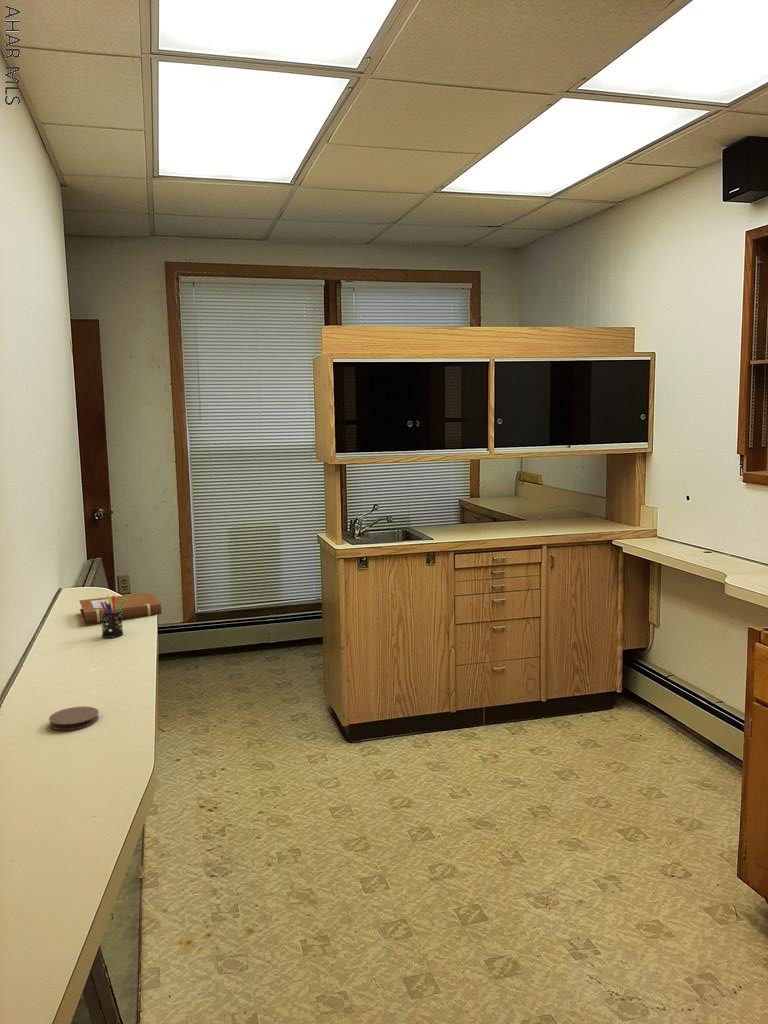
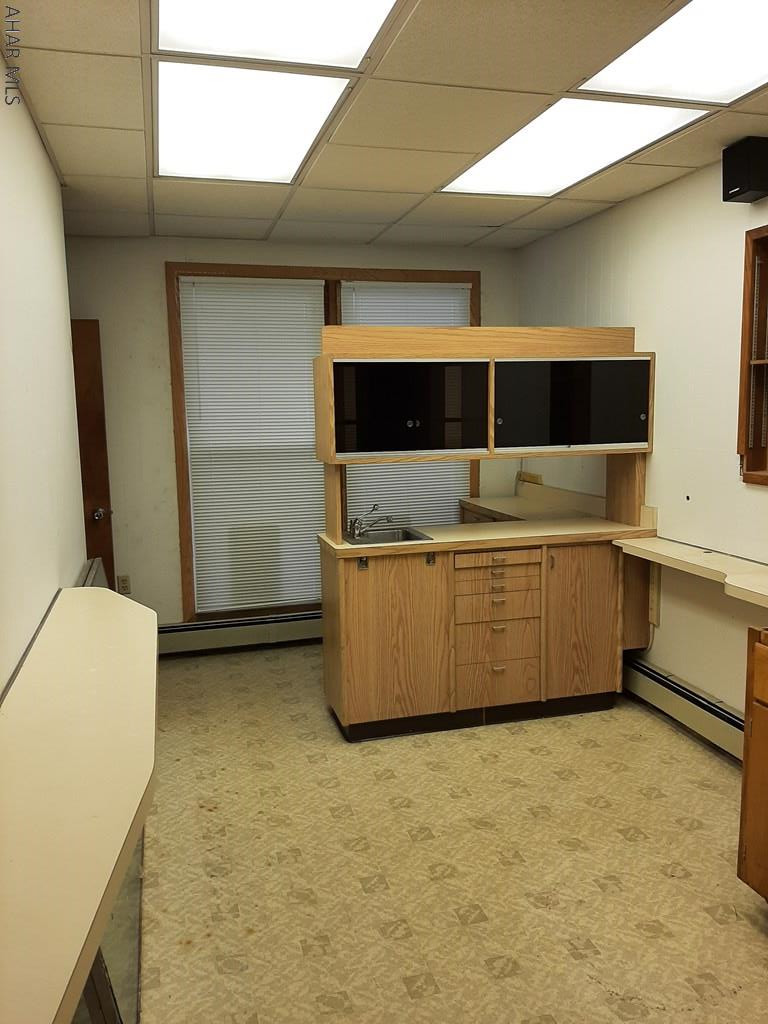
- pen holder (114, 614)
- coaster (74, 718)
- notebook (118, 607)
